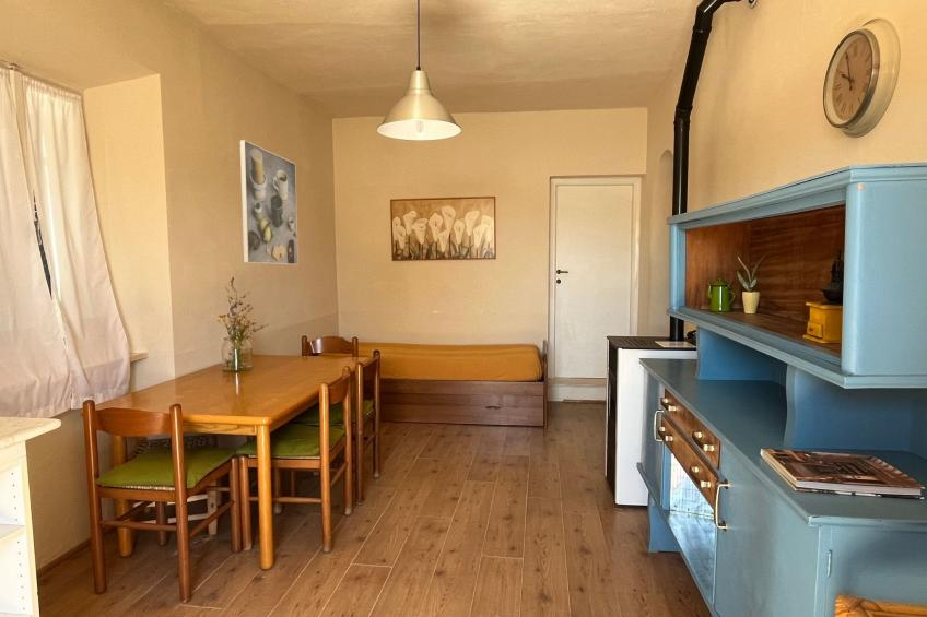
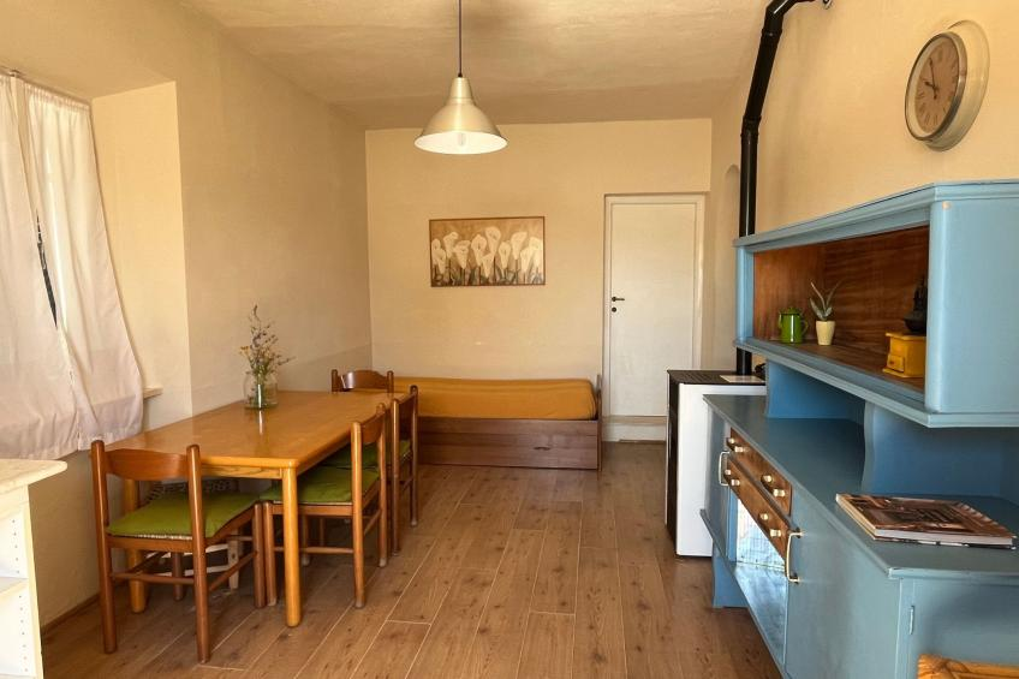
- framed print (271, 209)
